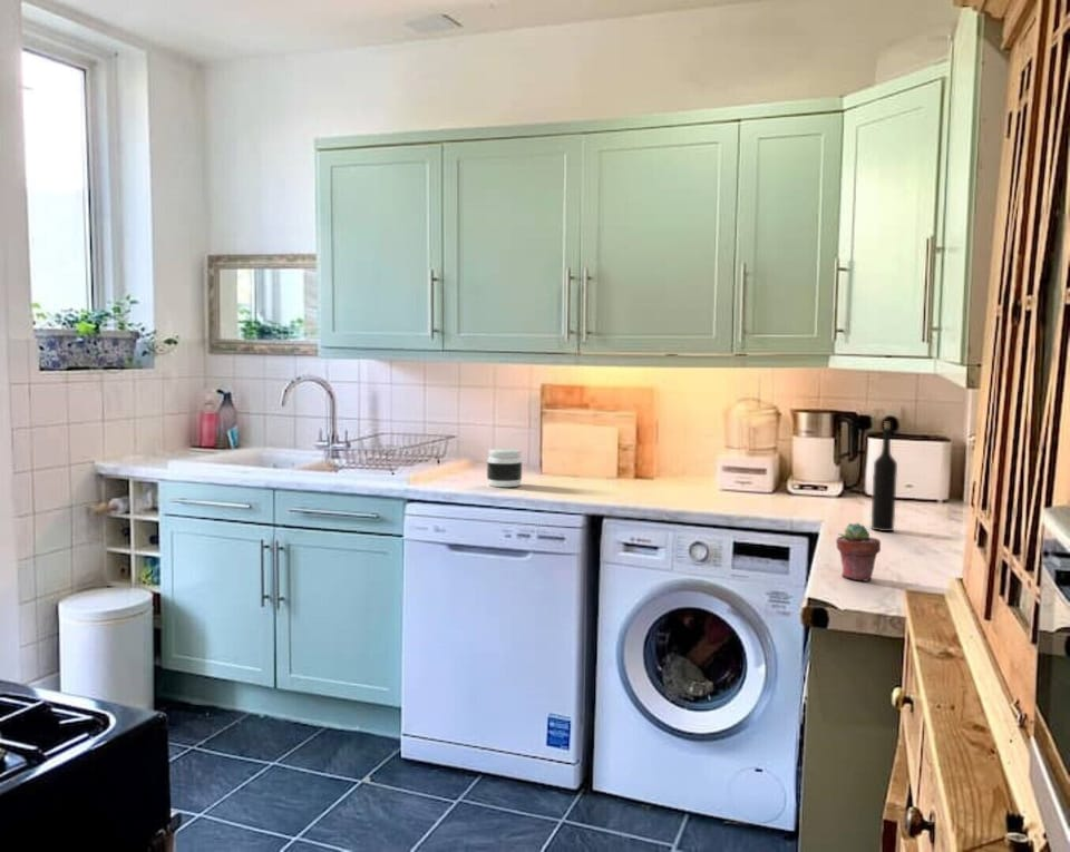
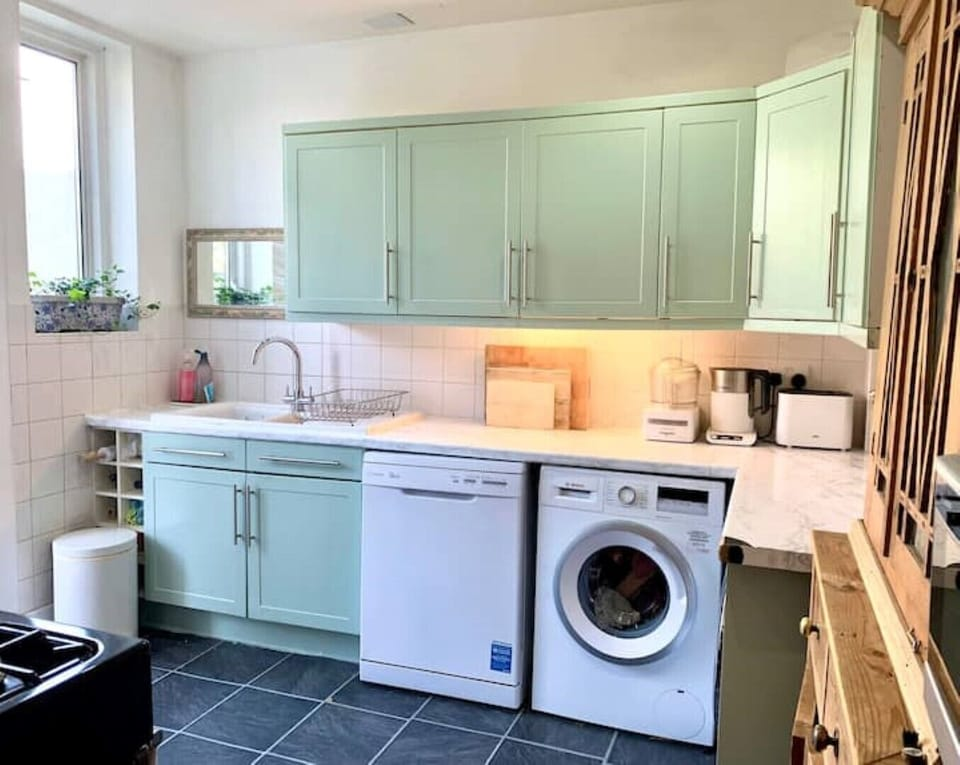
- potted succulent (857, 549)
- jar (504, 467)
- wine bottle (884, 476)
